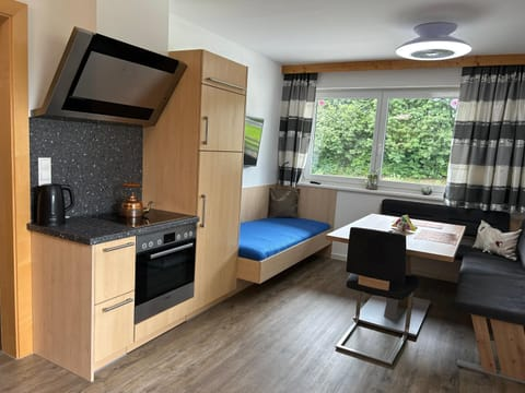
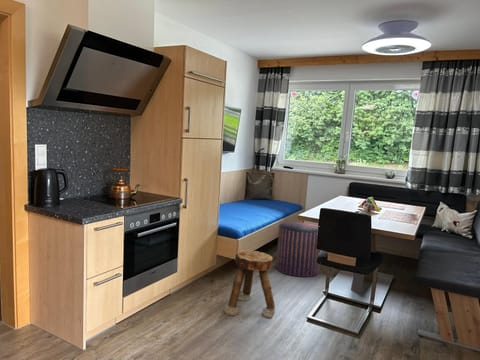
+ stool (252, 279)
+ pouf (299, 248)
